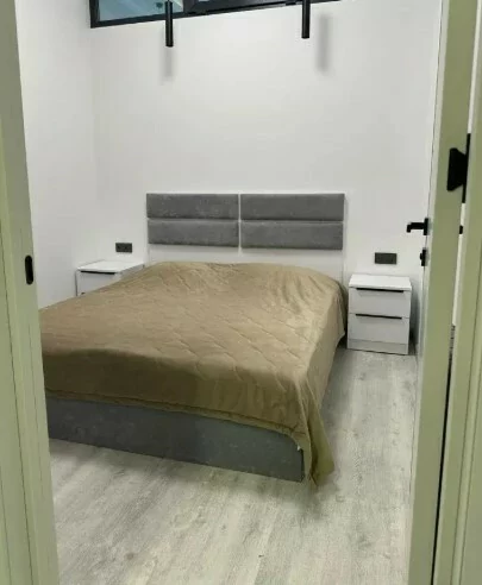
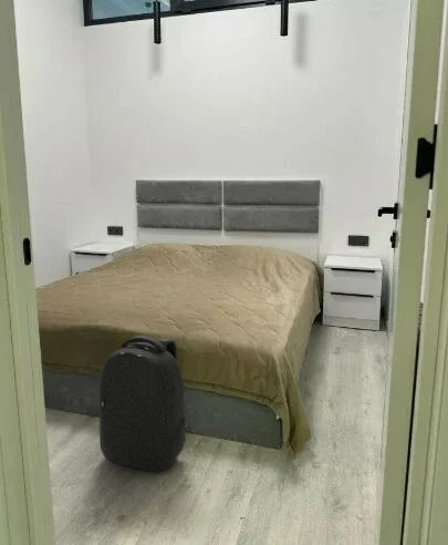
+ backpack (145, 397)
